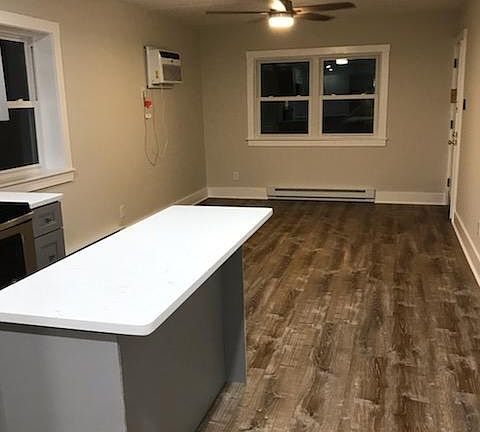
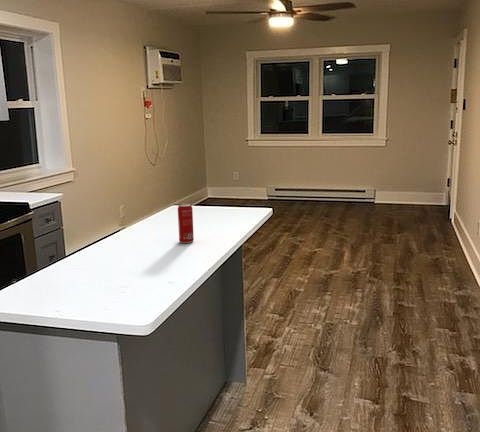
+ beverage can (185, 223)
